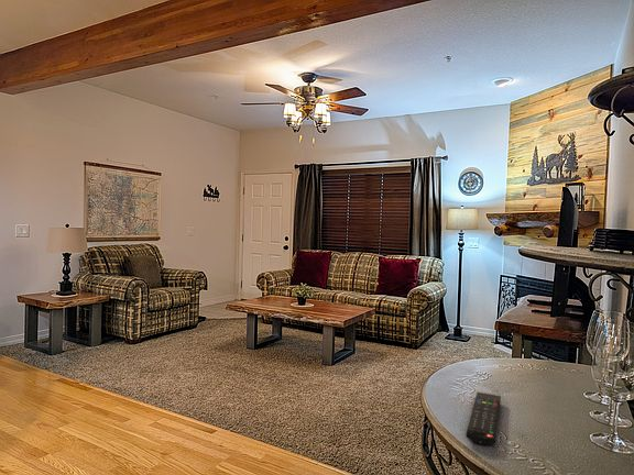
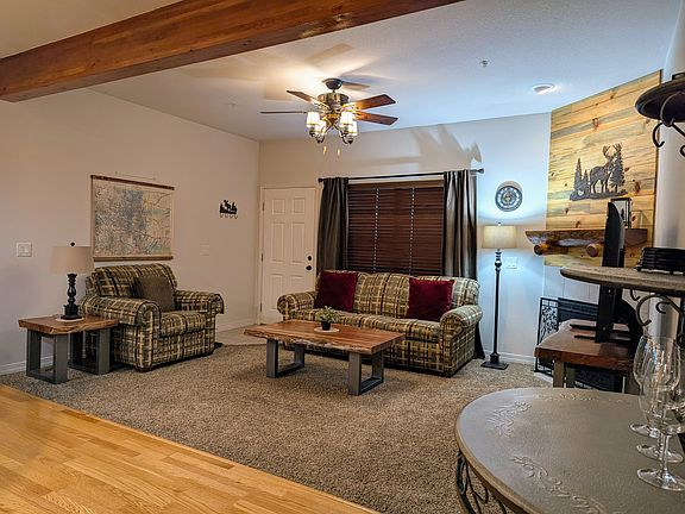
- remote control (484, 416)
